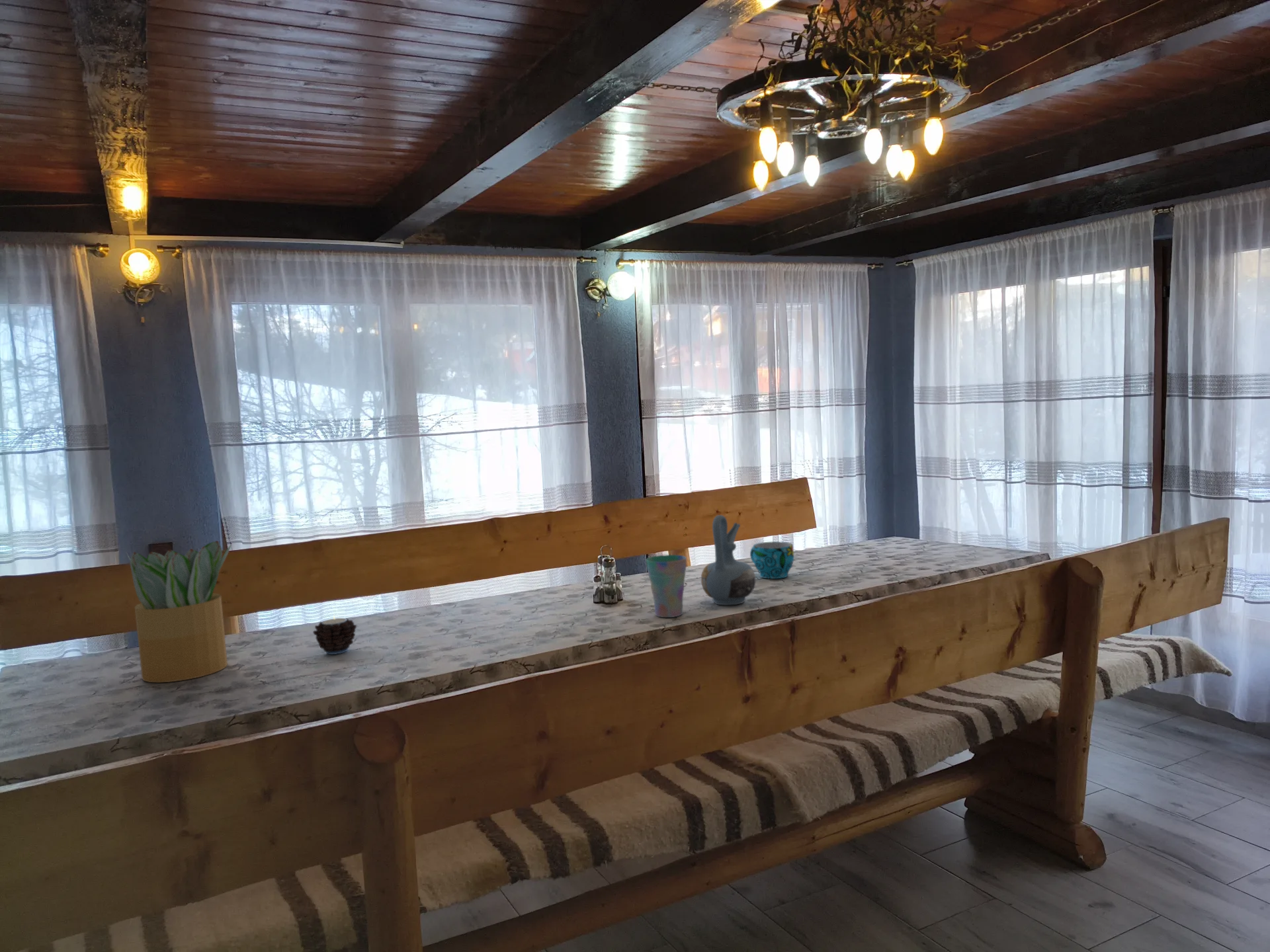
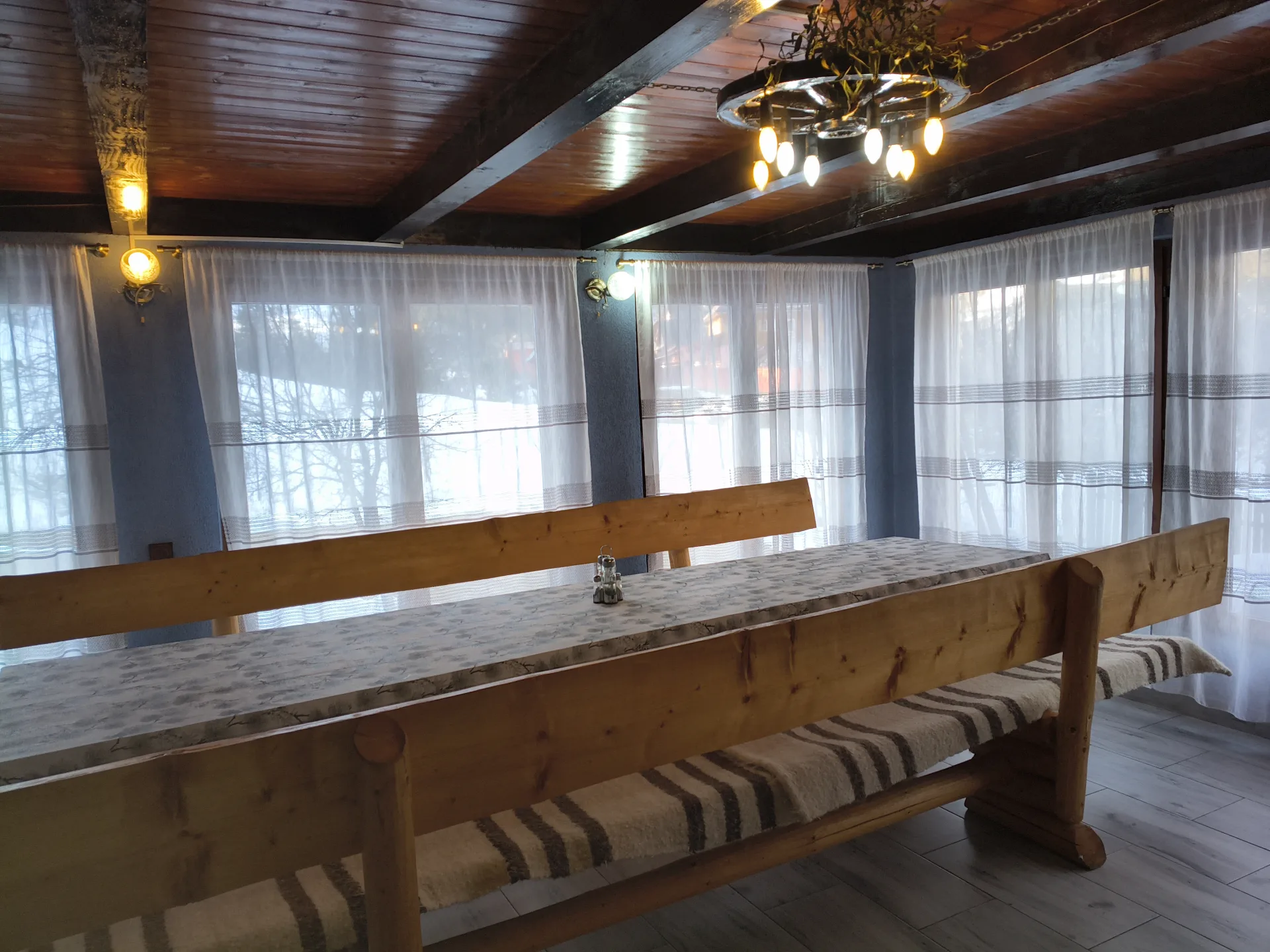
- potted plant (186, 608)
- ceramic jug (727, 557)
- cup (667, 586)
- cup (771, 560)
- candle (335, 633)
